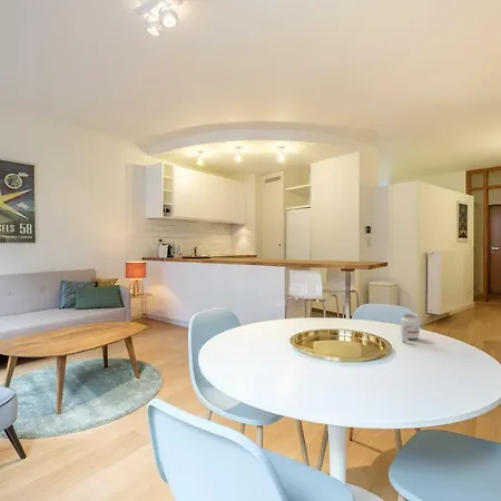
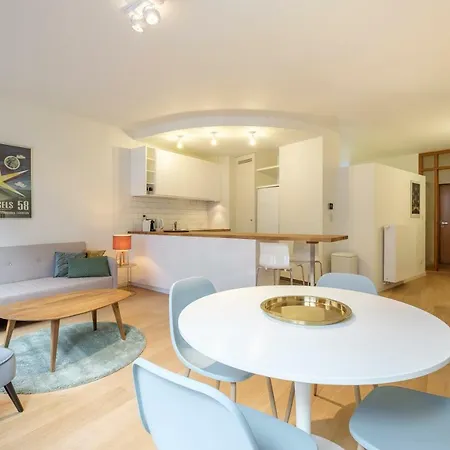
- candle (410, 327)
